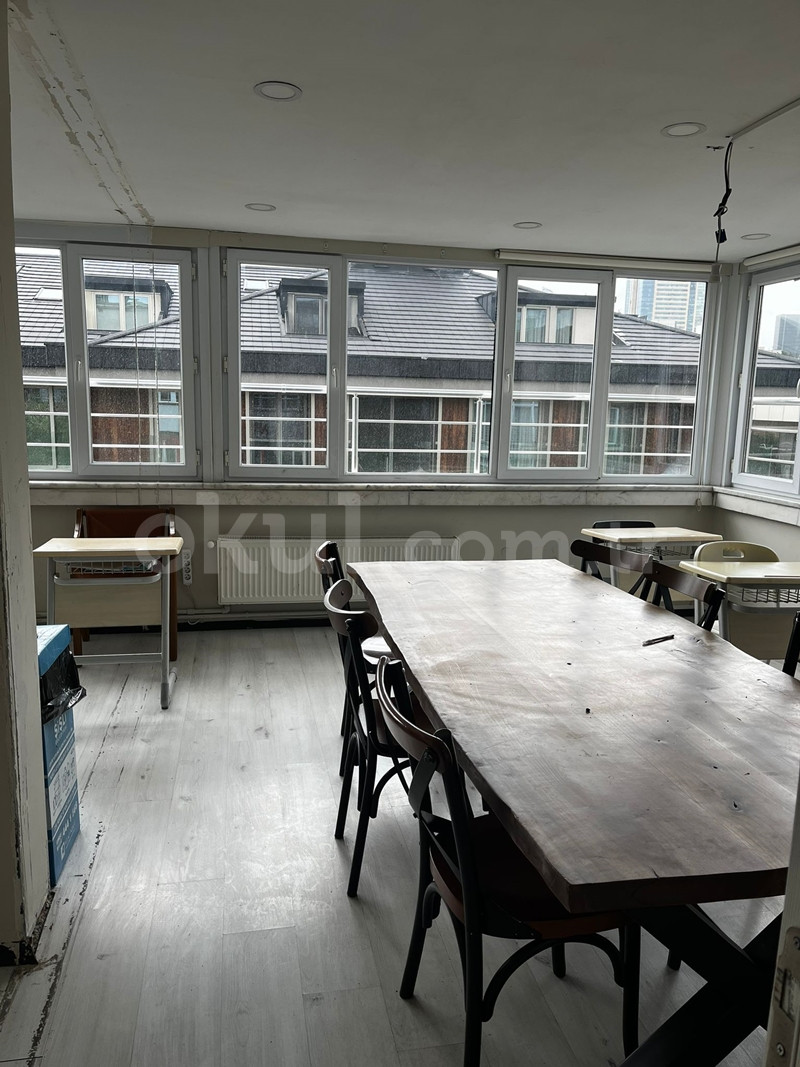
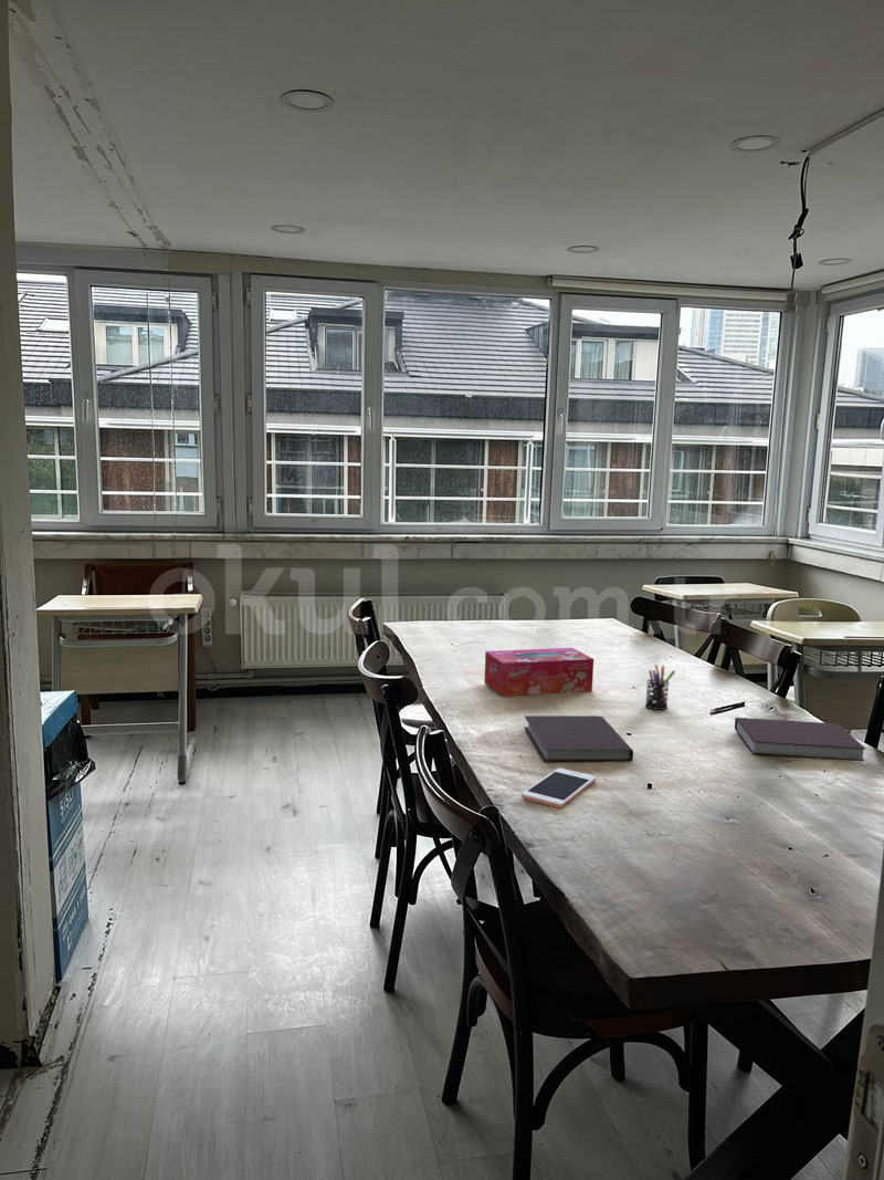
+ notebook (797, 738)
+ notebook (575, 737)
+ tissue box (538, 670)
+ cell phone (559, 786)
+ pen holder (660, 685)
